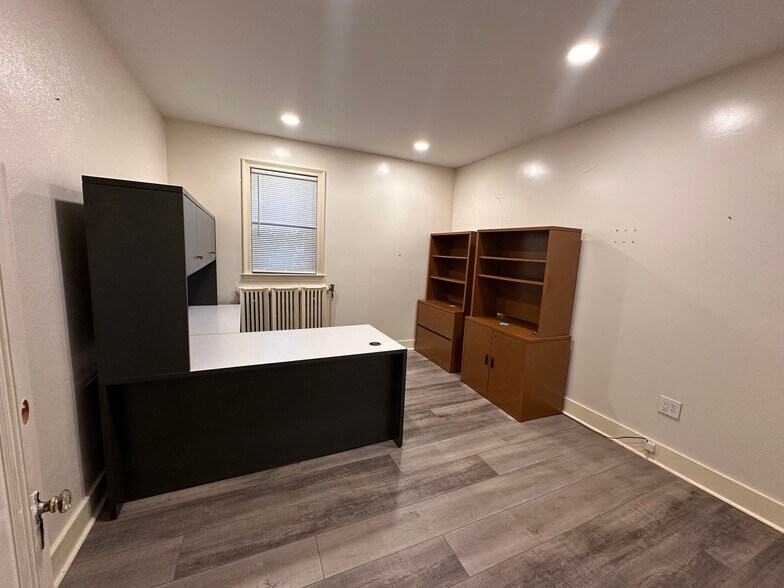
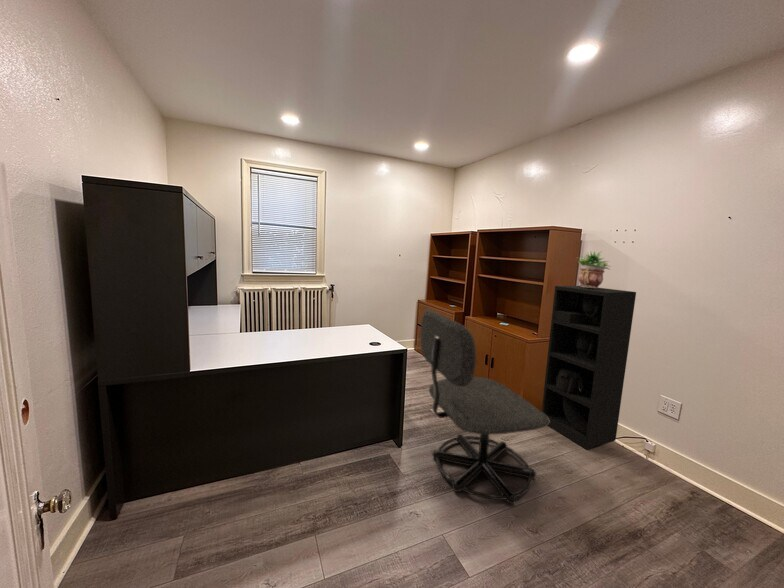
+ shelving unit (584, 361)
+ potted plant (592, 269)
+ office chair (482, 394)
